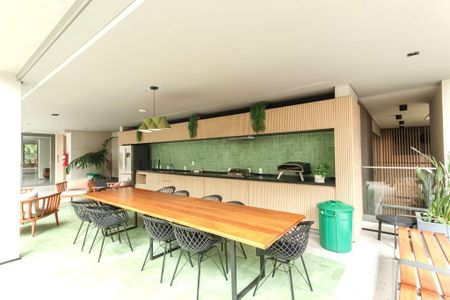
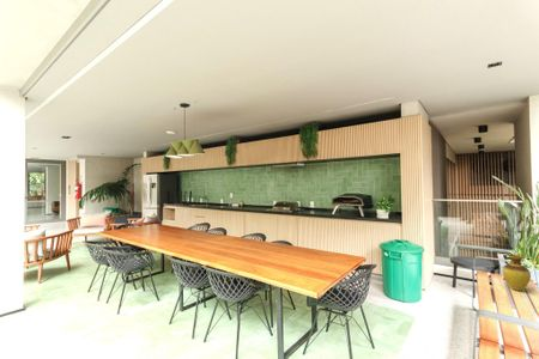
+ vase (515, 272)
